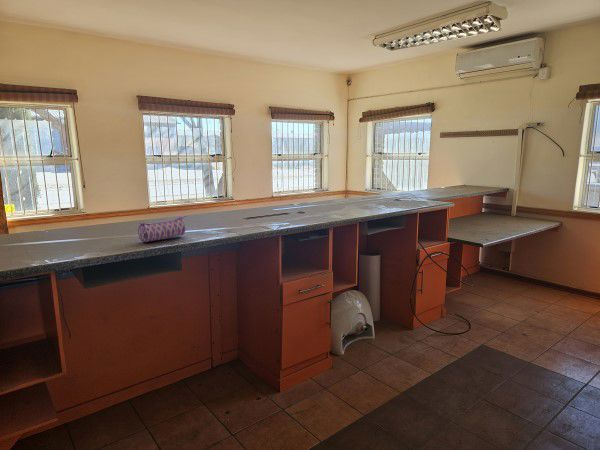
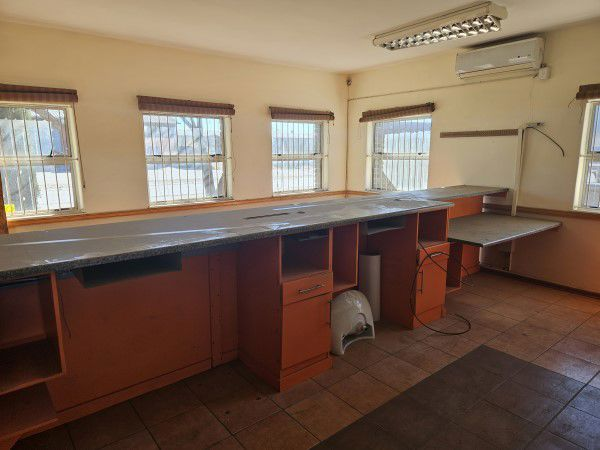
- pencil case (161, 229)
